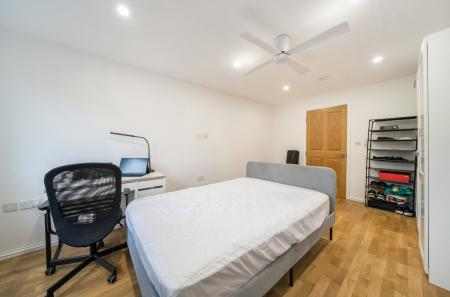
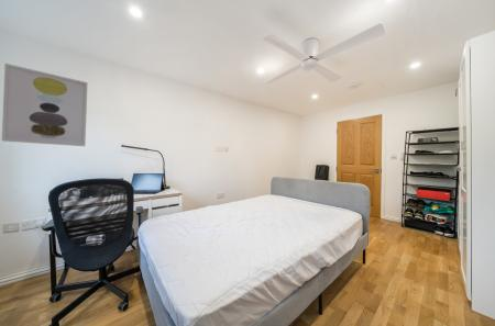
+ wall art (48, 109)
